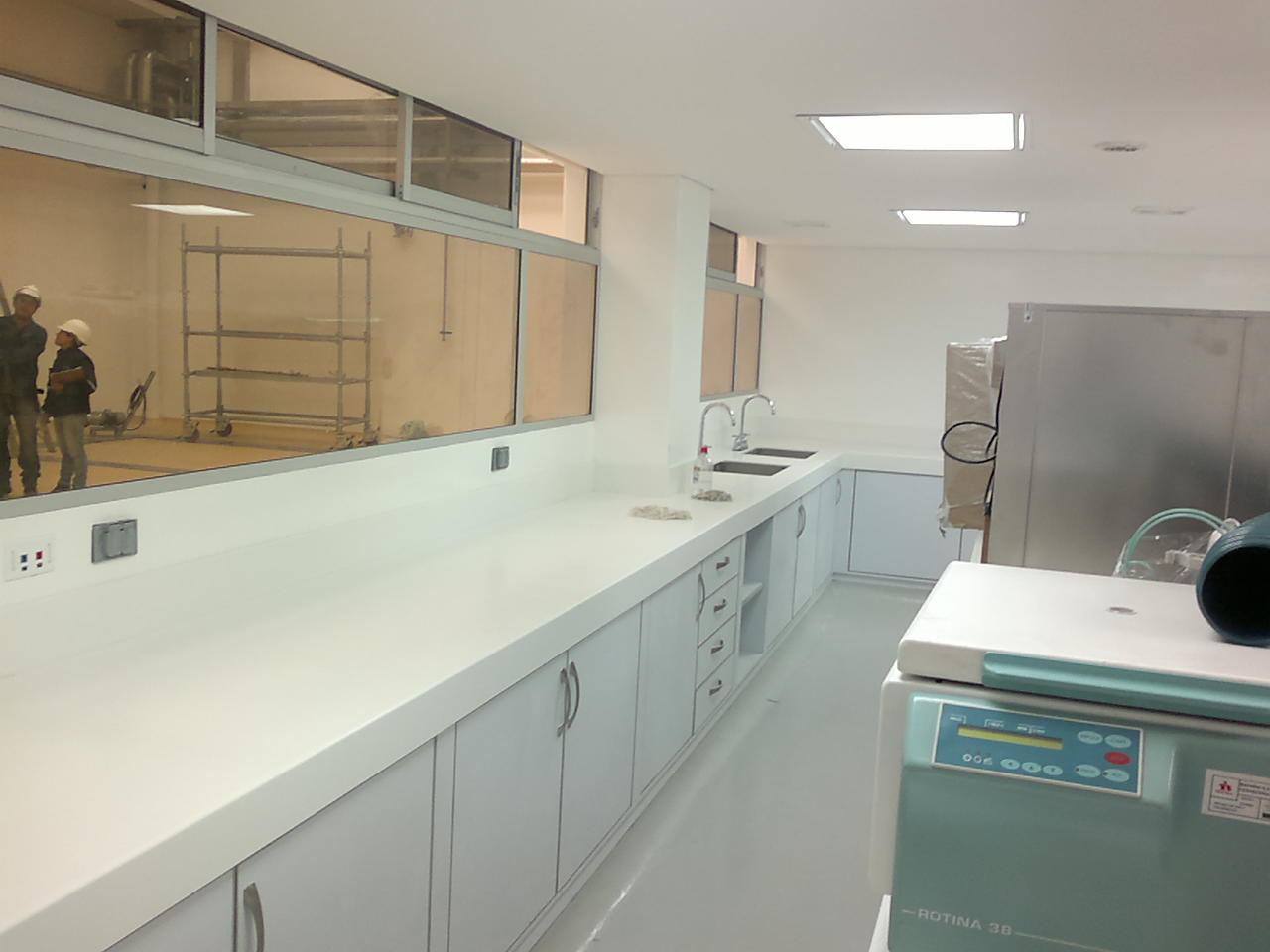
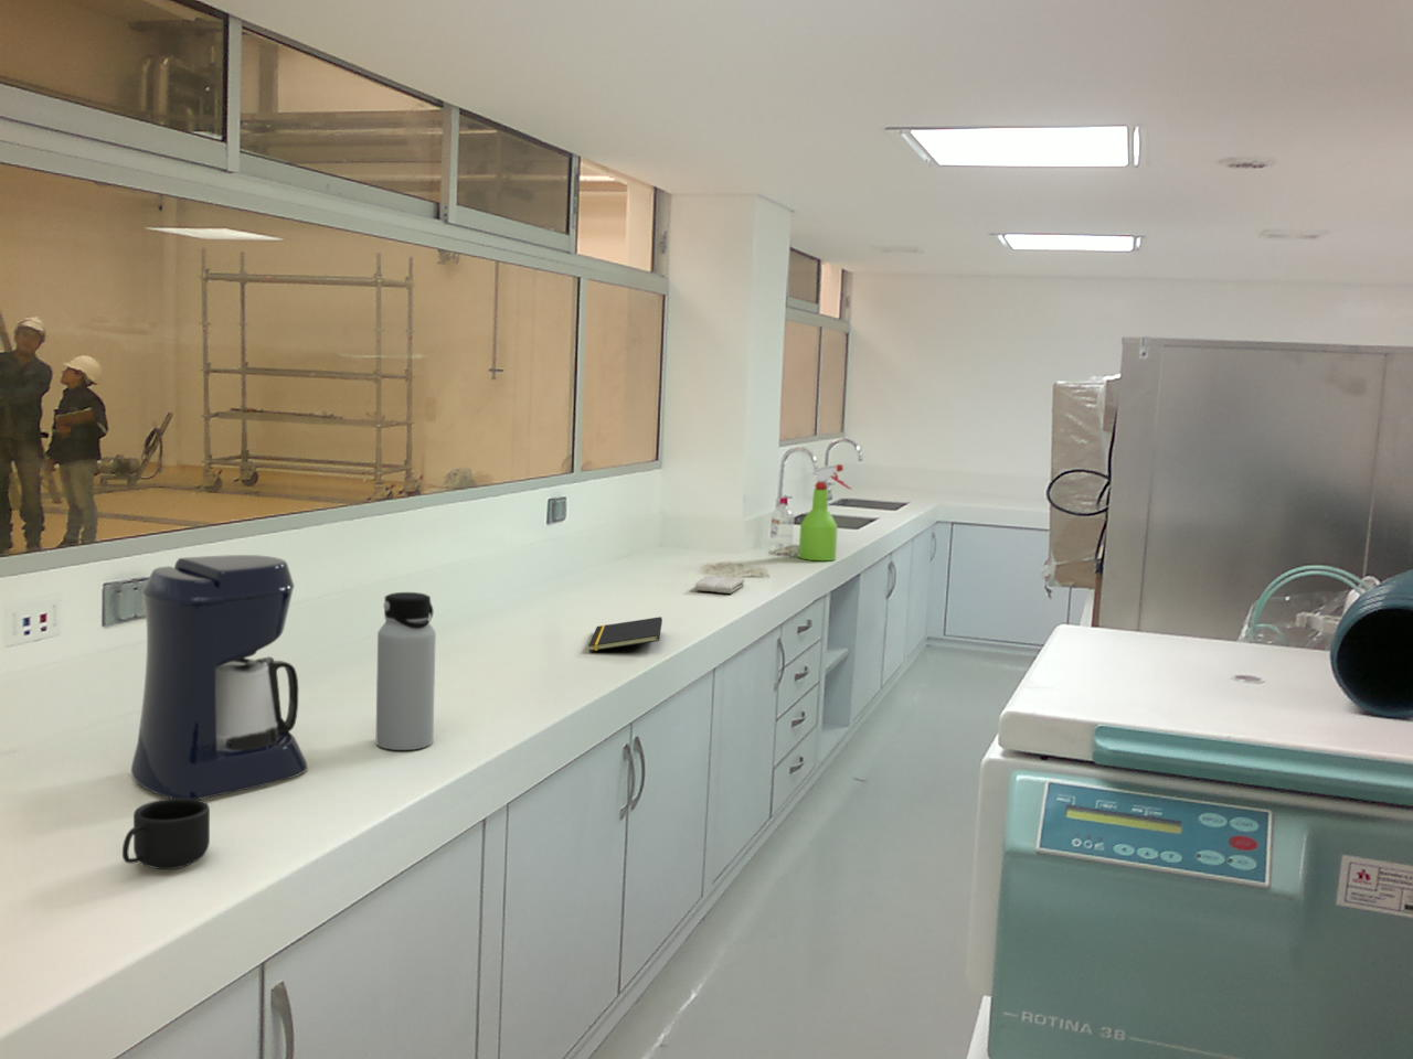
+ washcloth (720, 584)
+ notepad (626, 633)
+ spray bottle (826, 511)
+ water bottle (405, 669)
+ coffee maker (217, 667)
+ mug (162, 839)
